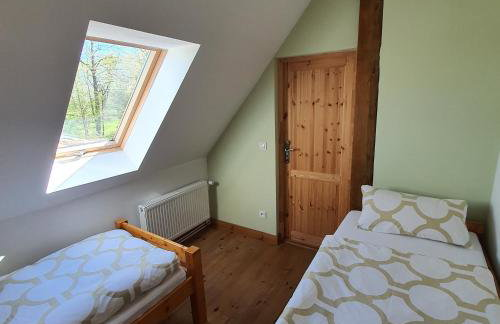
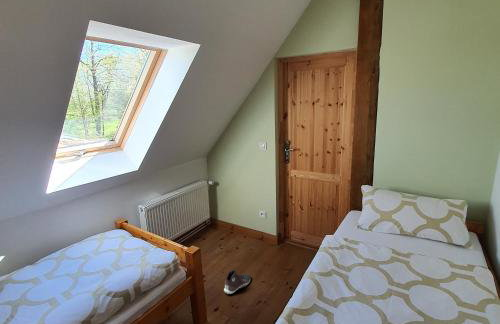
+ sneaker (238, 277)
